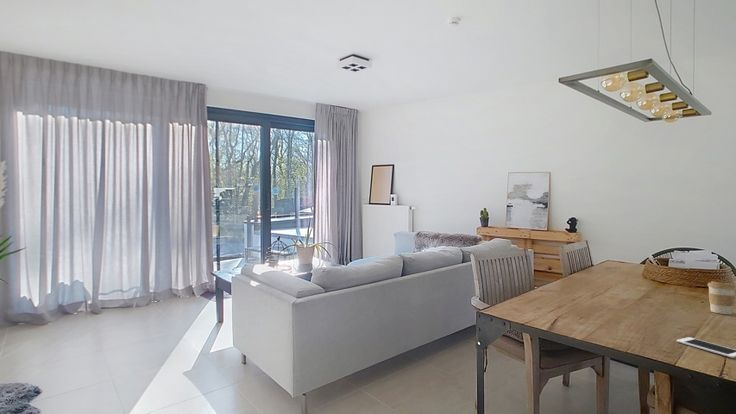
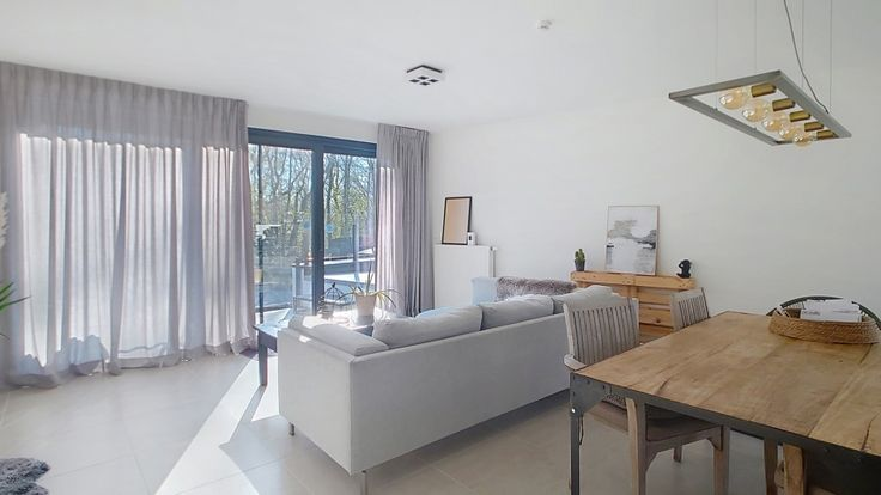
- cell phone (709, 346)
- coffee cup (721, 296)
